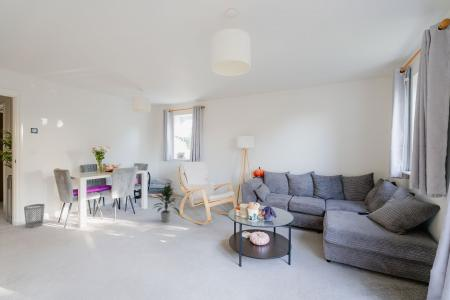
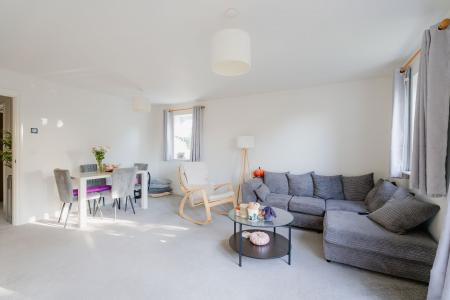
- indoor plant (166, 203)
- wastebasket (34, 215)
